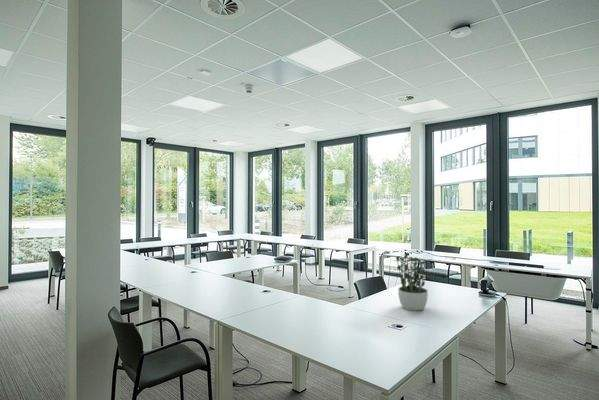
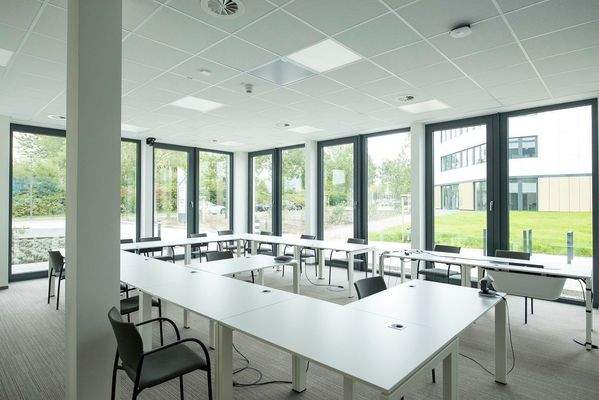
- potted plant (411, 279)
